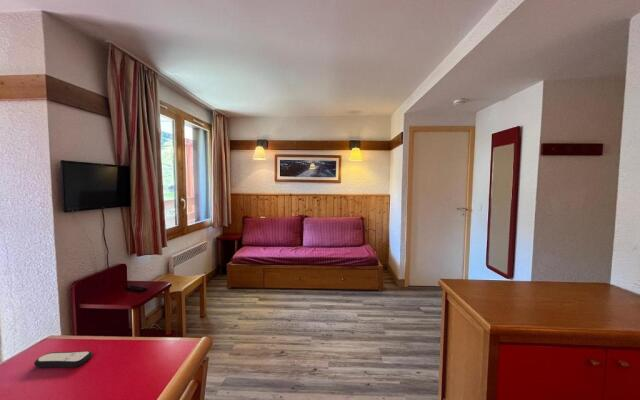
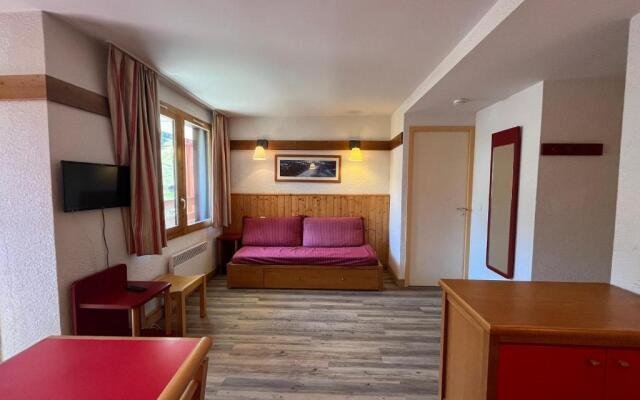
- remote control (63, 358)
